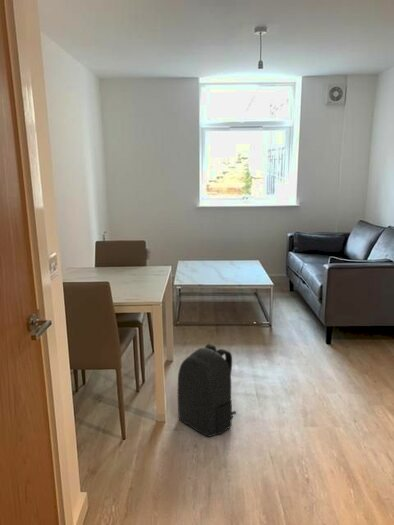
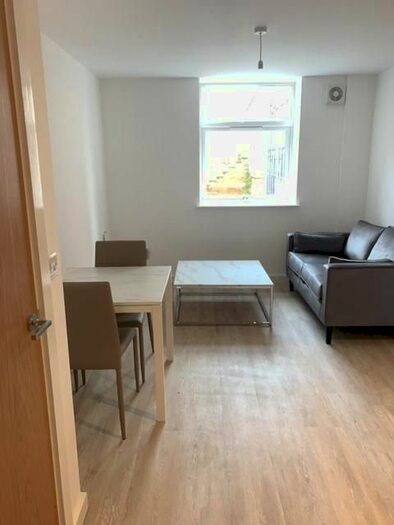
- backpack (209, 383)
